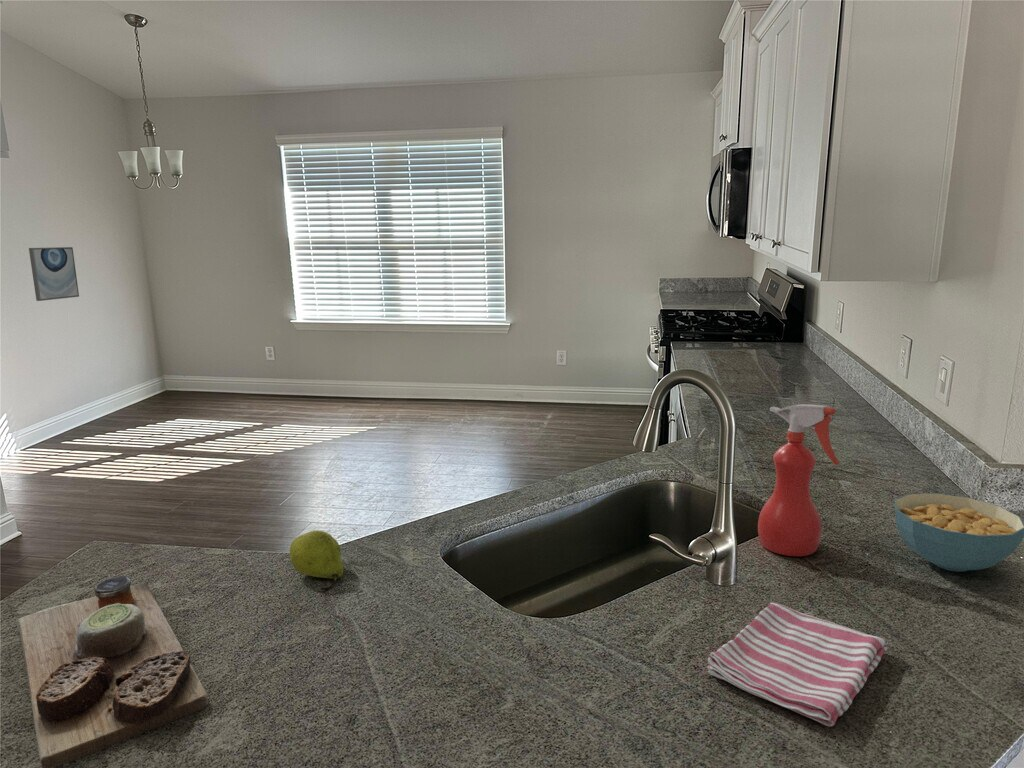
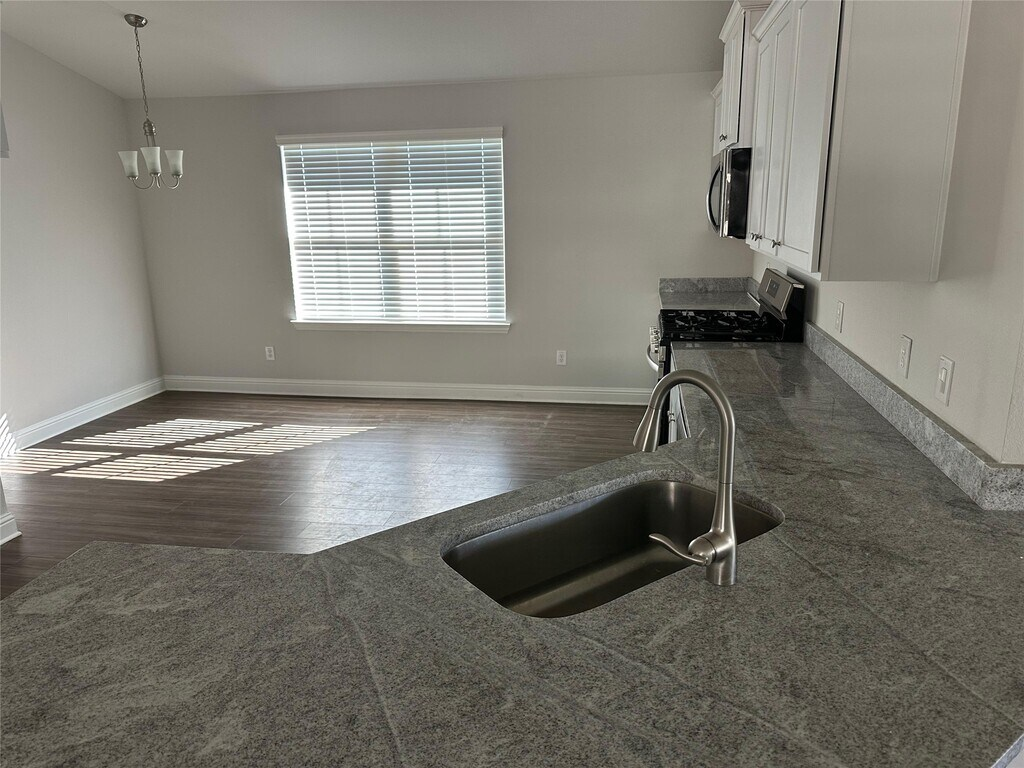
- fruit (319, 555)
- spray bottle (799, 477)
- wall art (55, 273)
- cutting board (101, 644)
- dish towel (799, 652)
- cereal bowl (953, 538)
